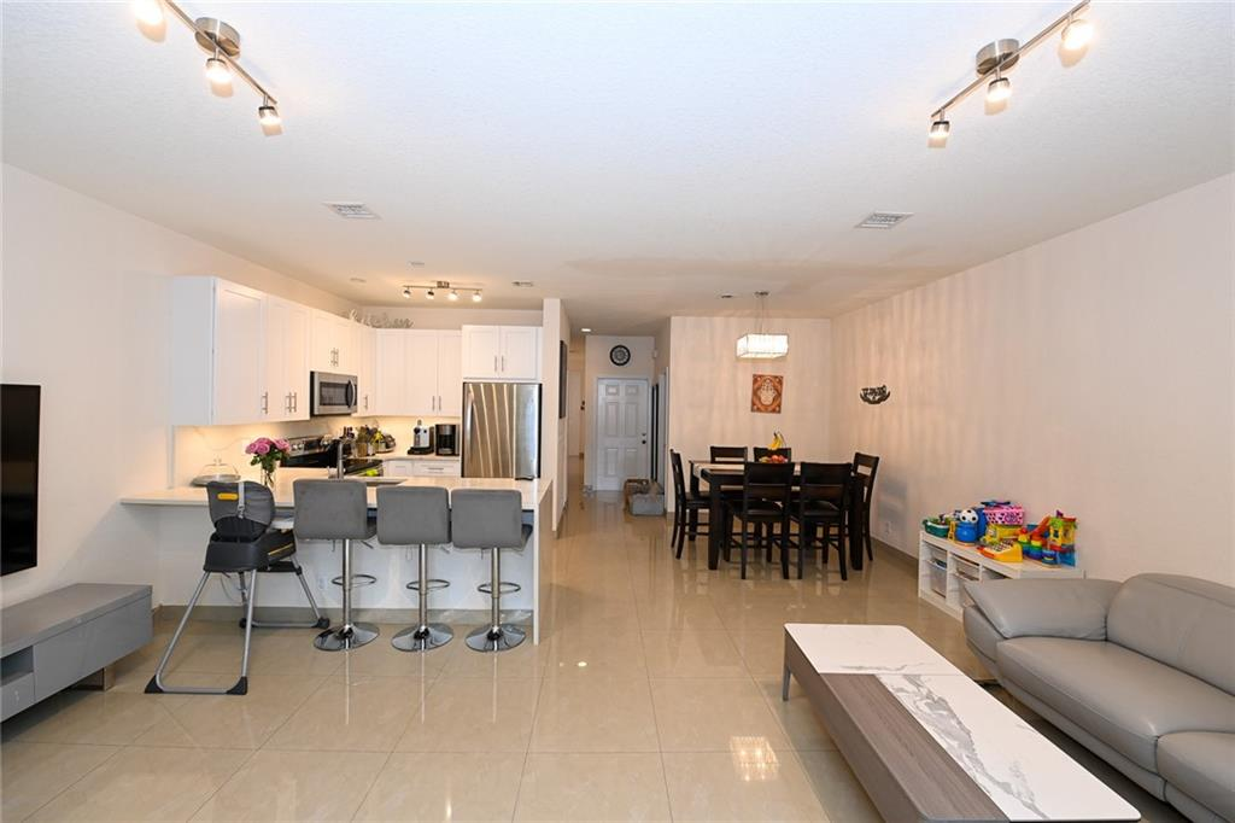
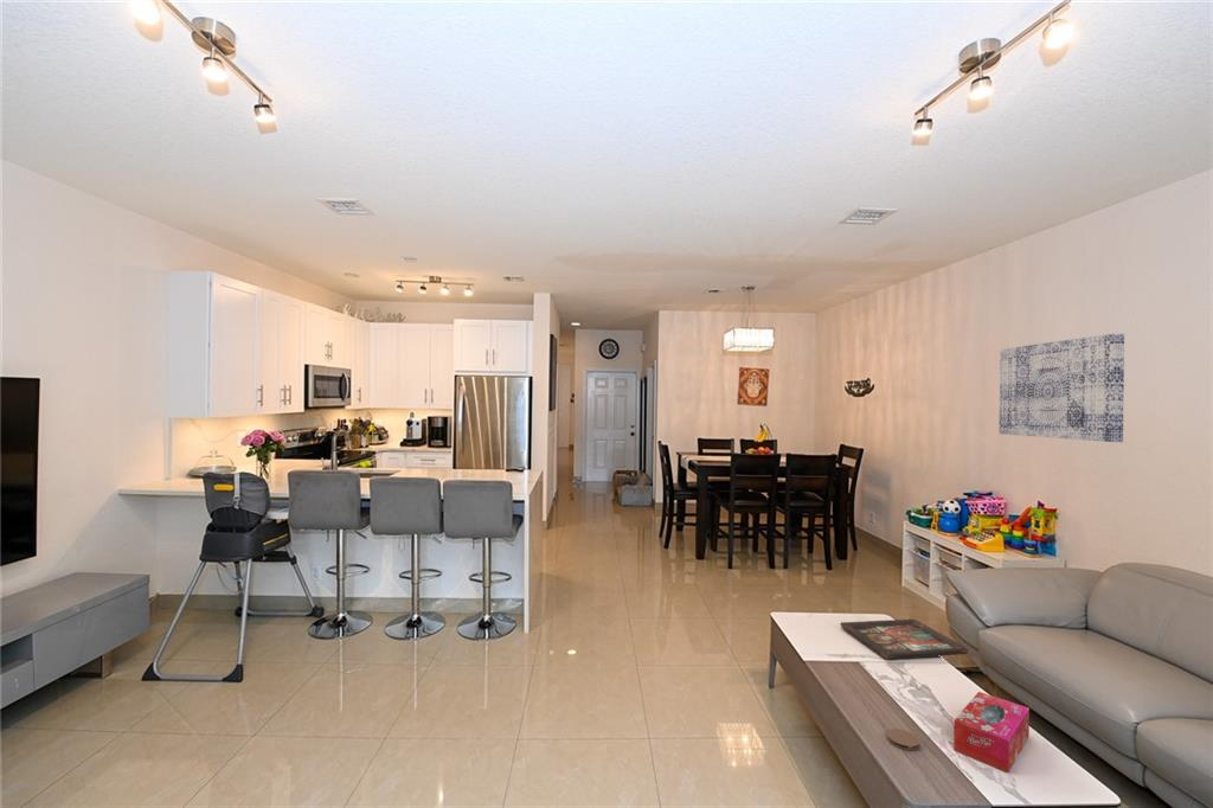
+ wall art (1054, 390)
+ coaster (903, 739)
+ decorative tray (900, 637)
+ tissue box (991, 729)
